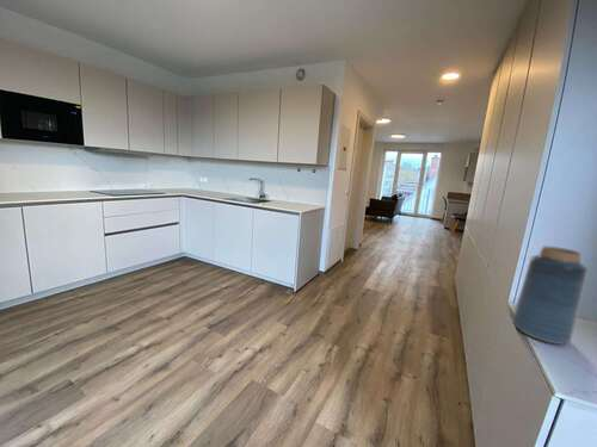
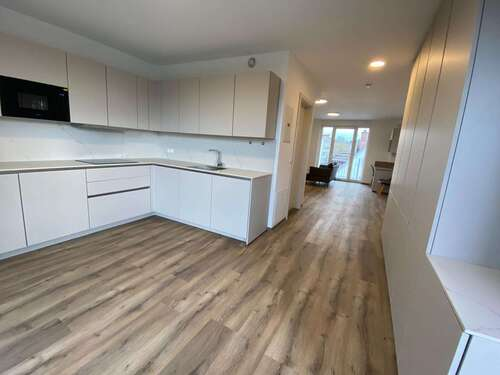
- vase (549, 292)
